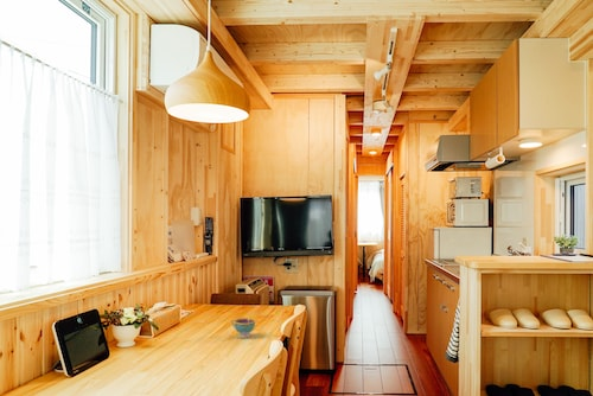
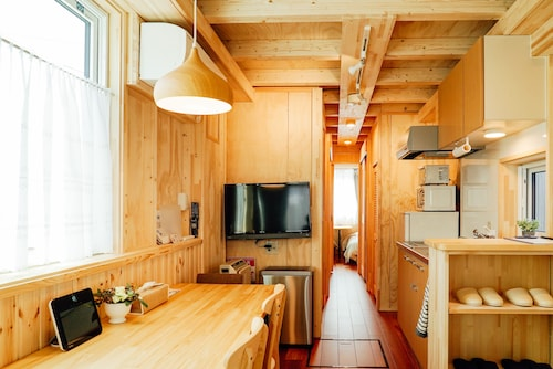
- teacup (243, 327)
